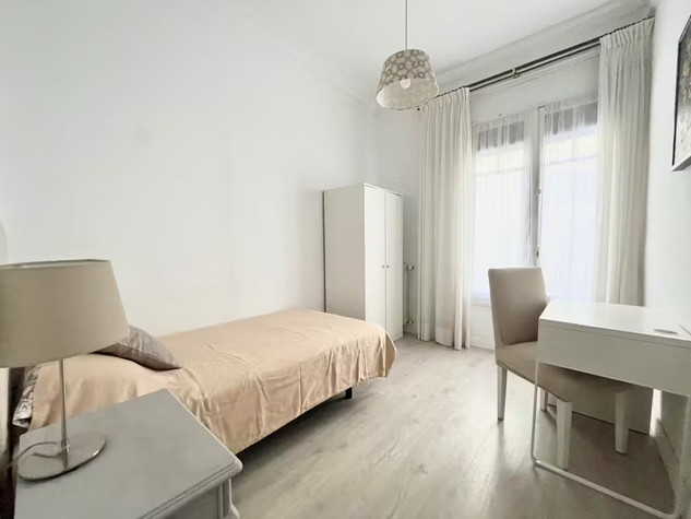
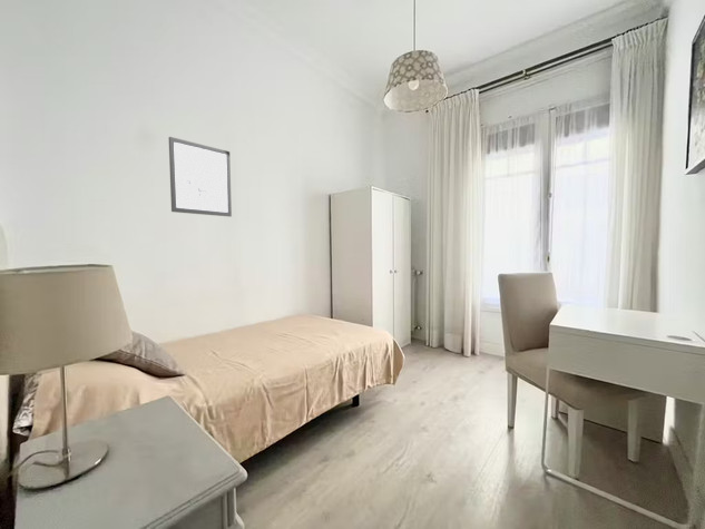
+ wall art (202, 179)
